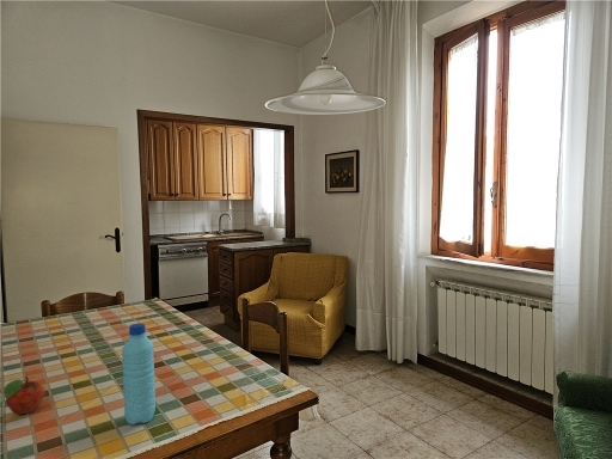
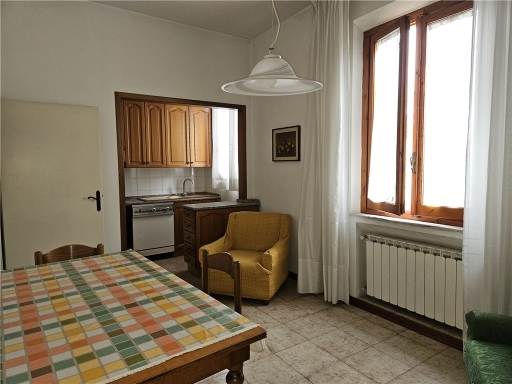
- fruit (23, 394)
- water bottle (139, 372)
